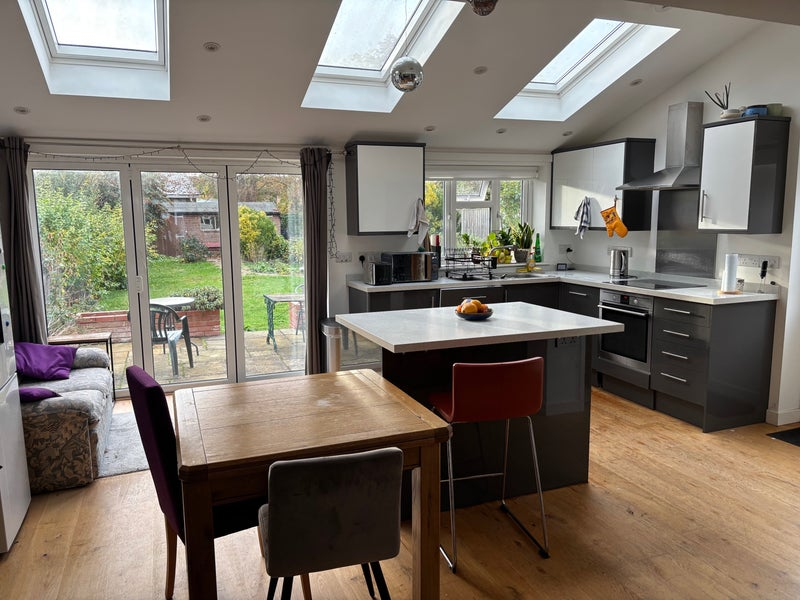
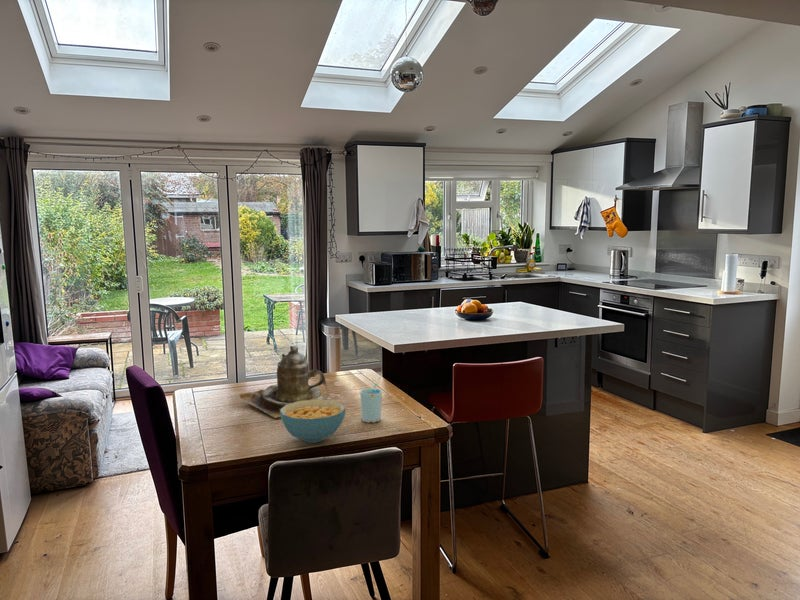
+ cereal bowl (313, 424)
+ teapot (285, 374)
+ cup (371, 402)
